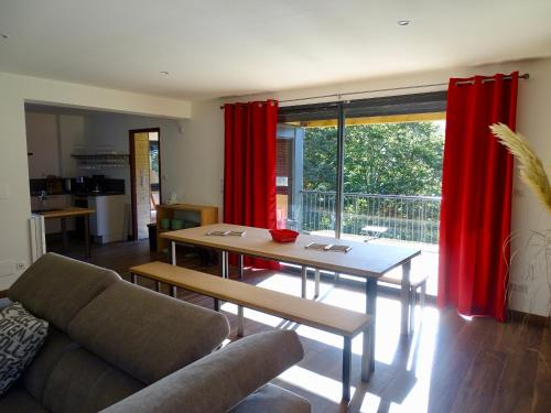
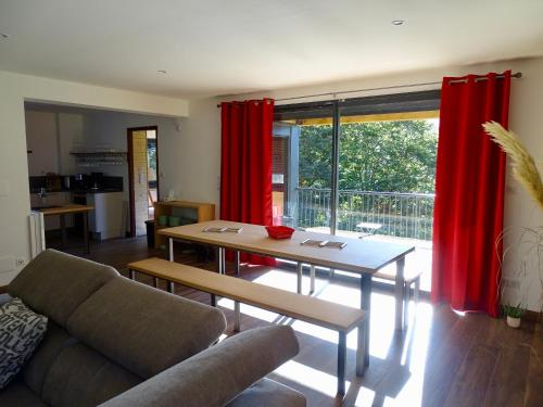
+ potted plant (514, 310)
